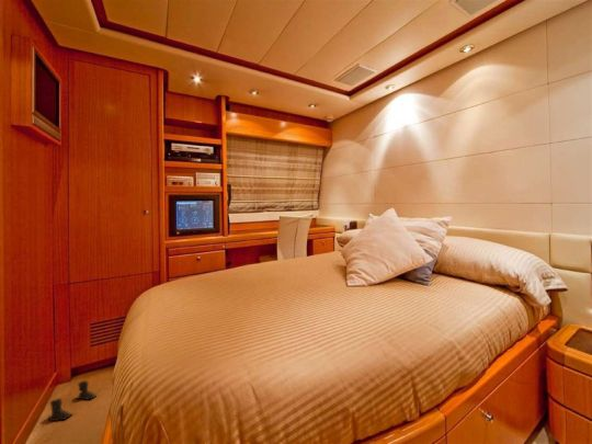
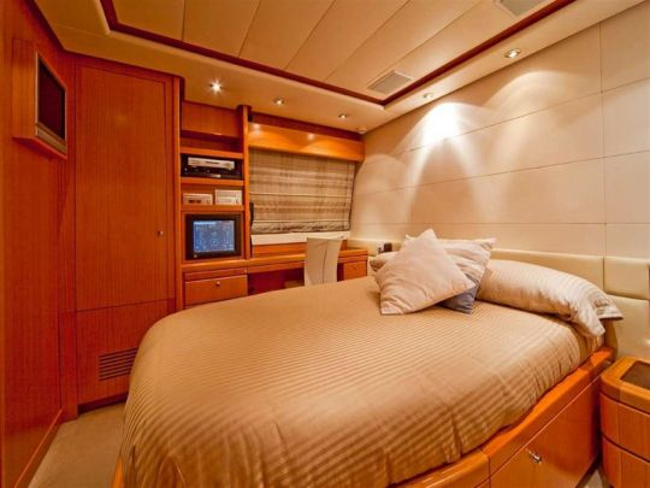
- boots (77, 398)
